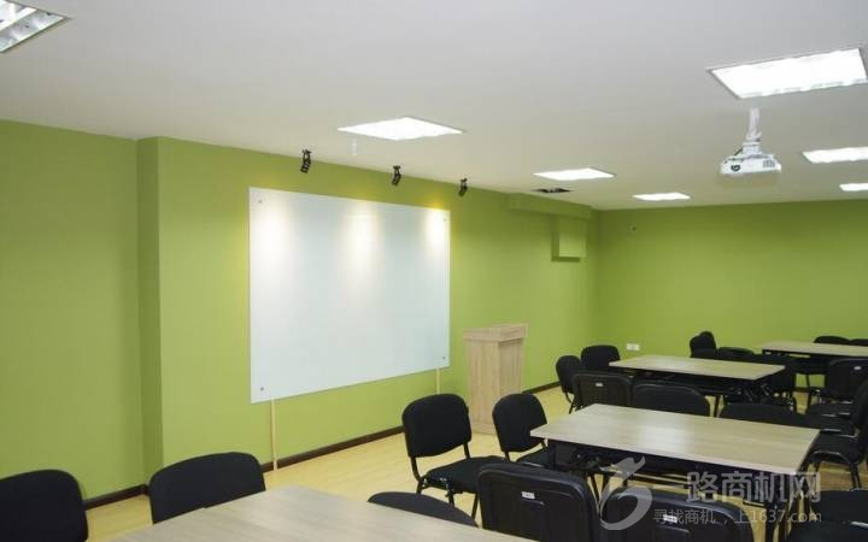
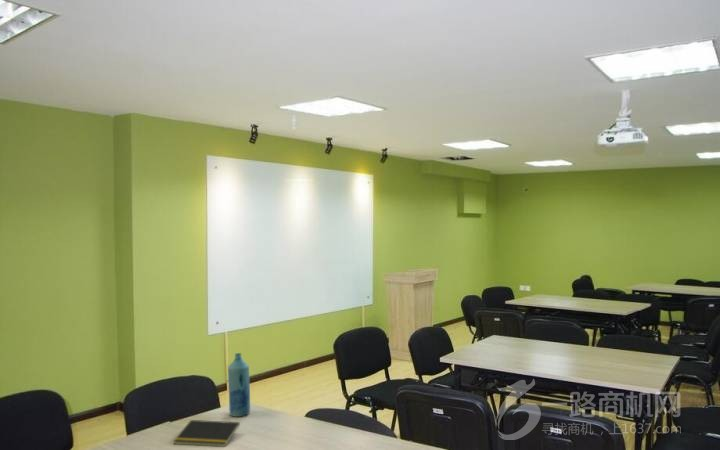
+ notepad (207, 432)
+ bottle (239, 383)
